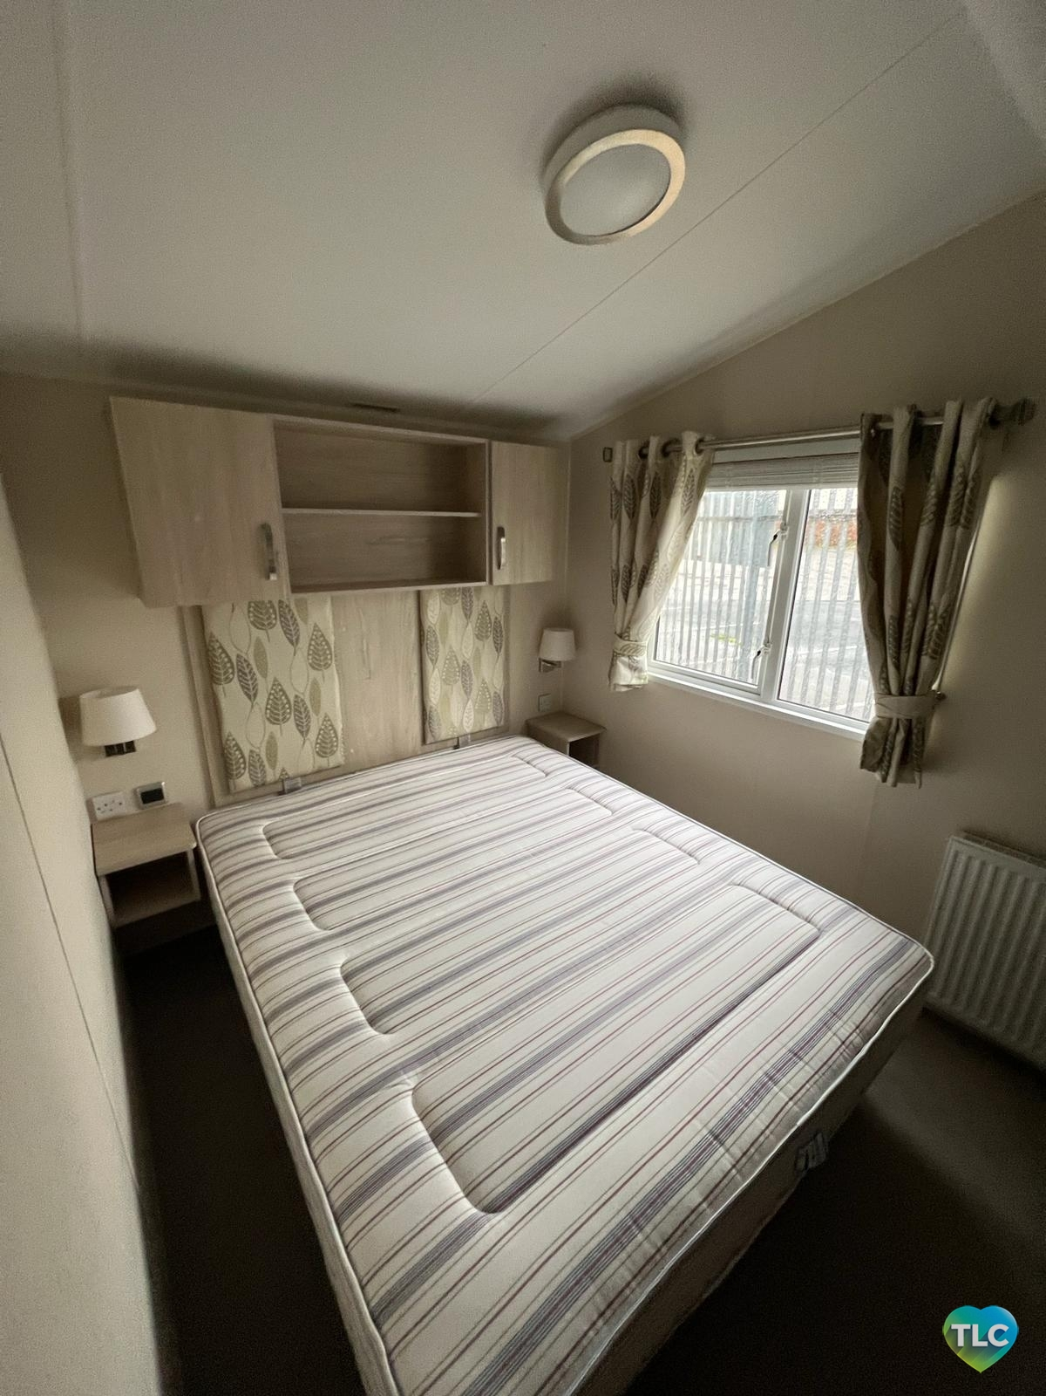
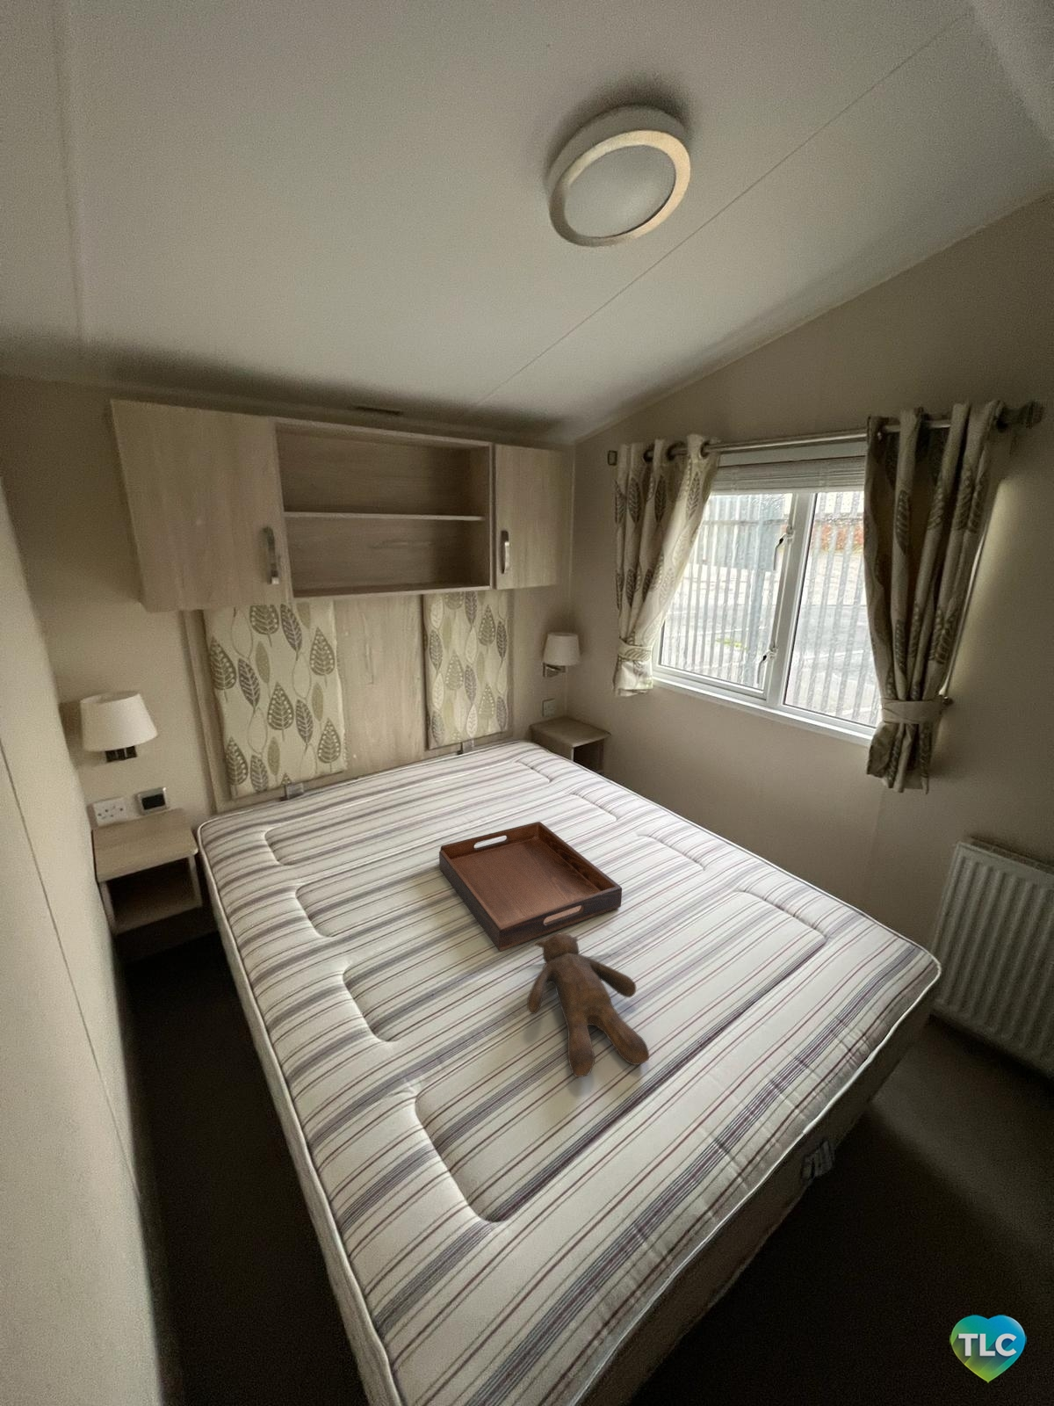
+ teddy bear (581, 994)
+ serving tray (523, 876)
